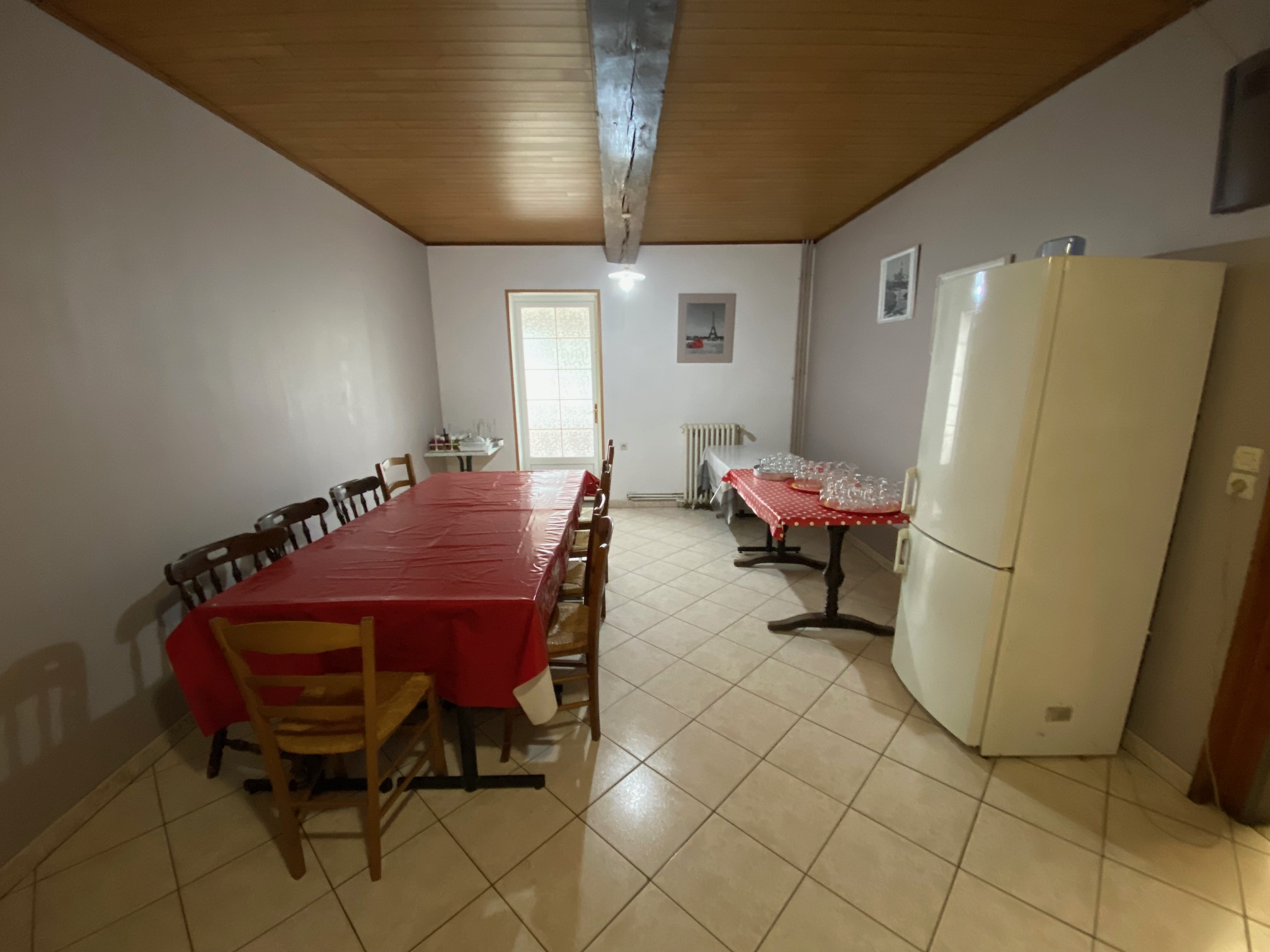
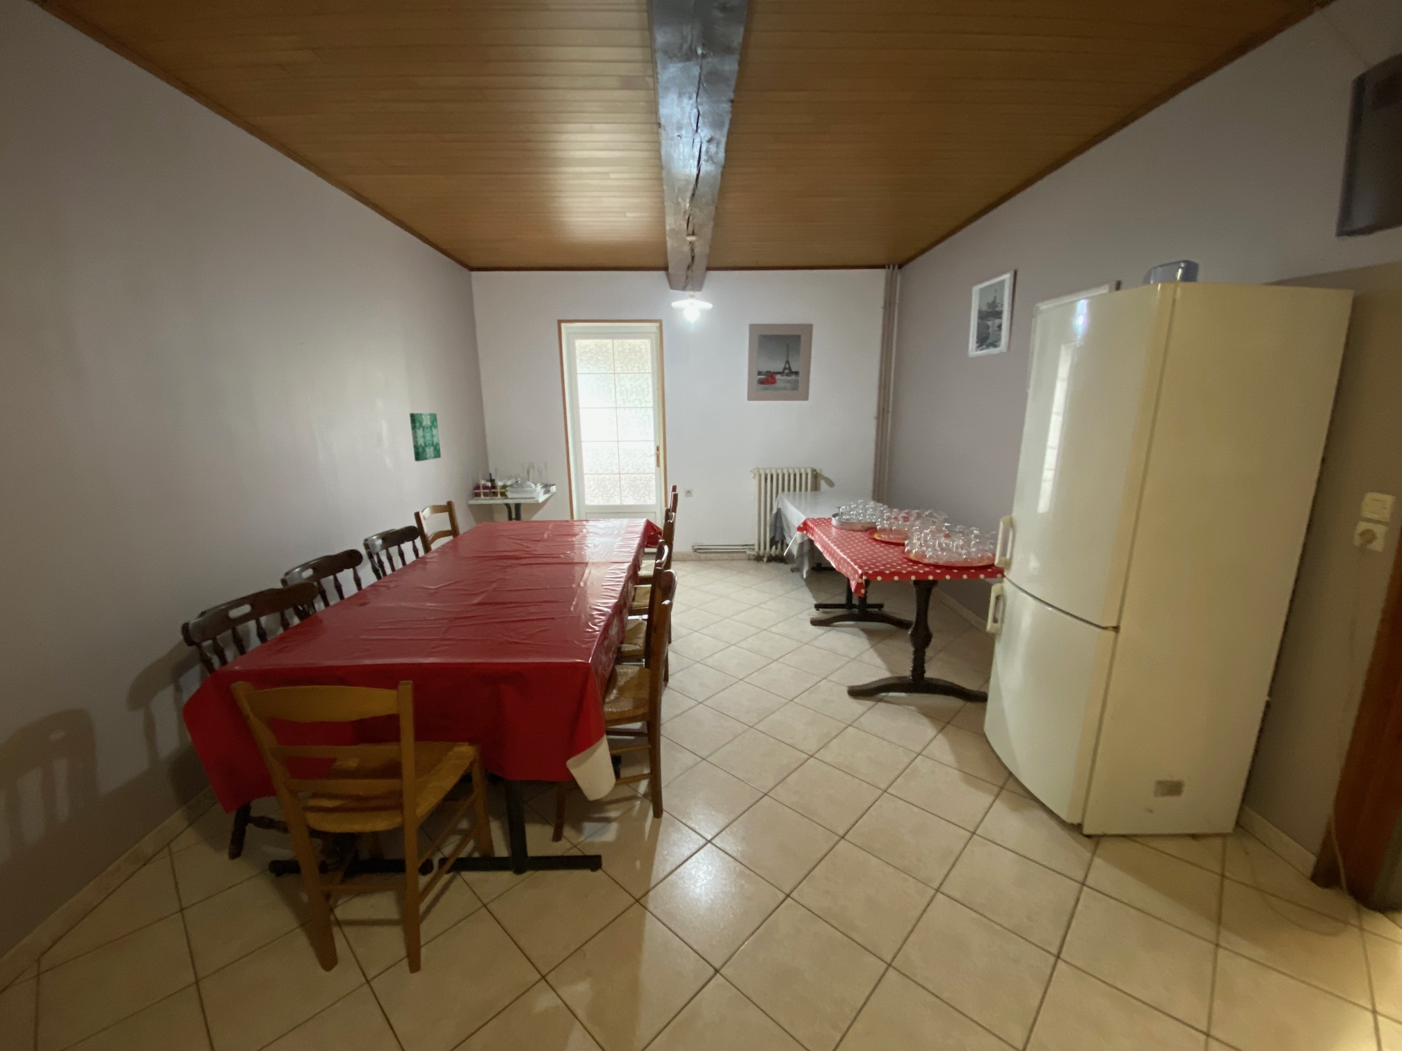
+ wall art (426, 436)
